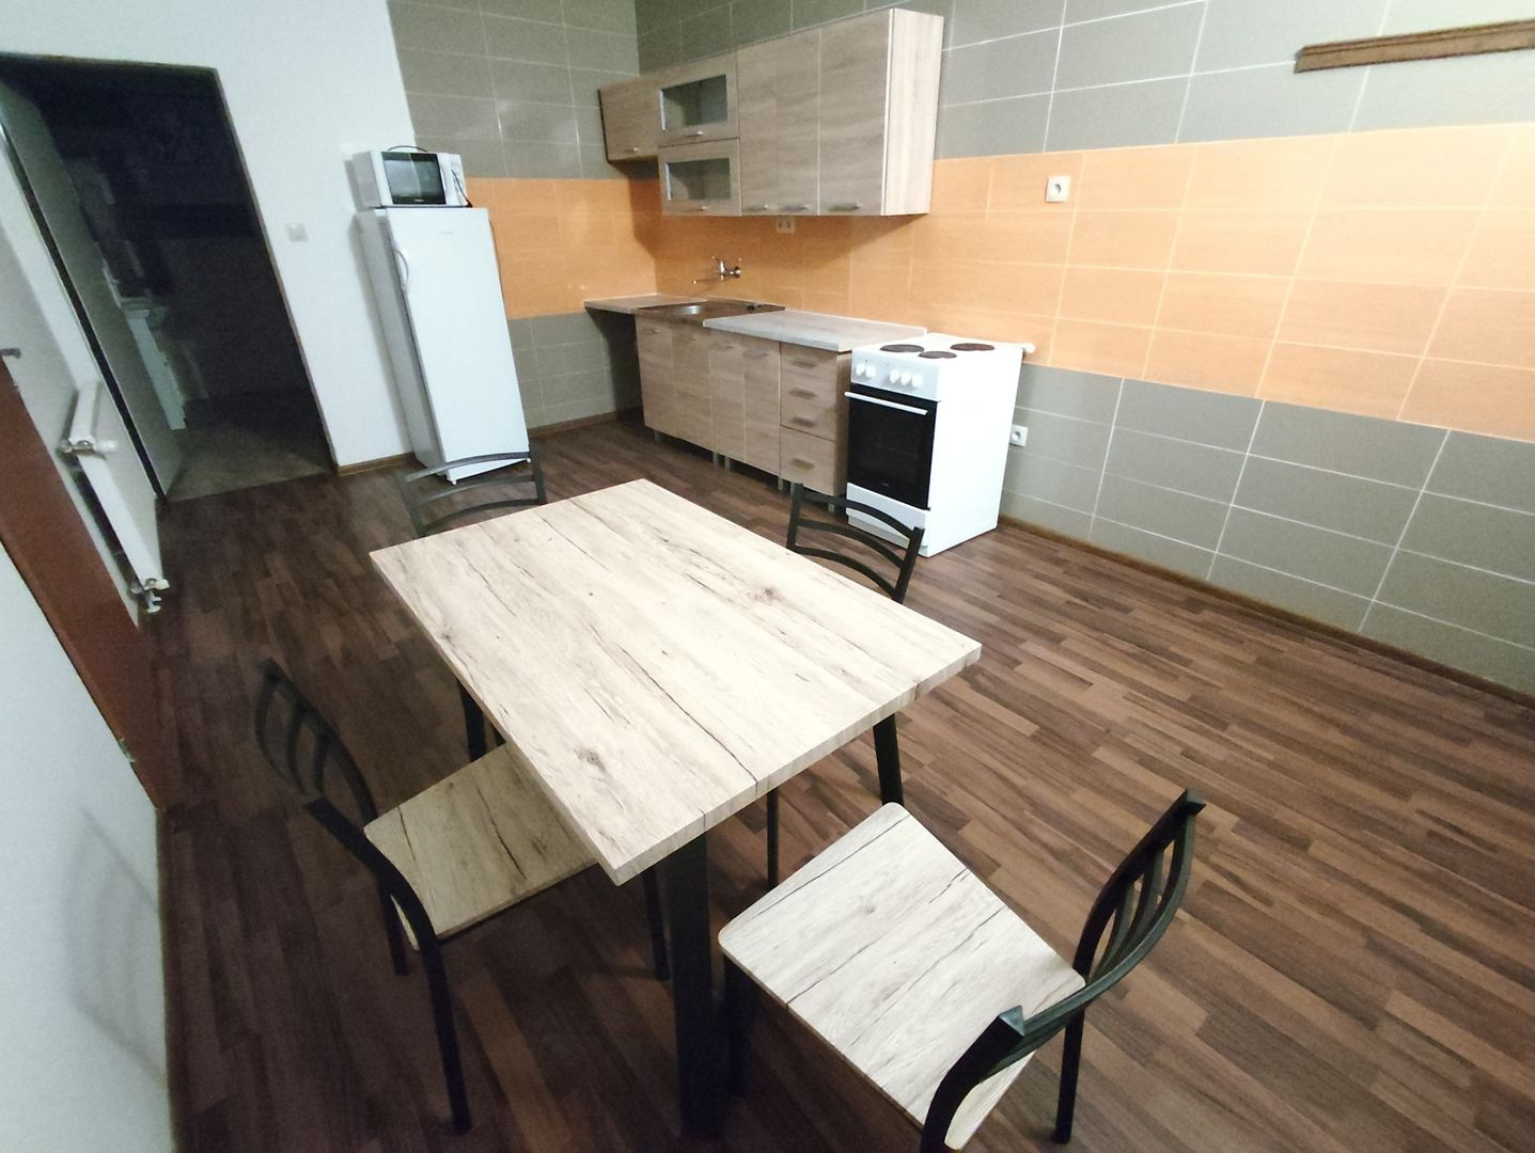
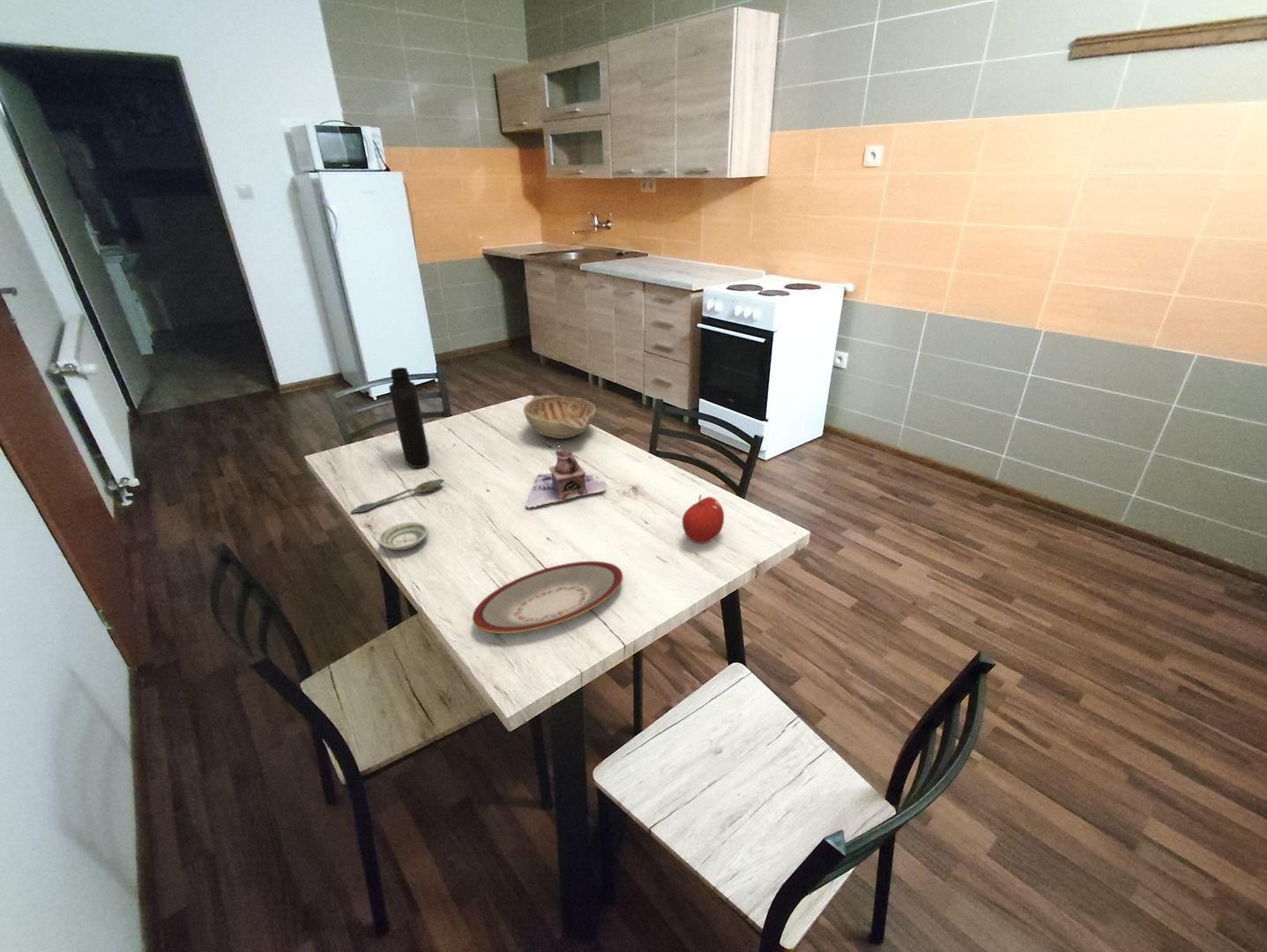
+ decorative bowl (561, 420)
+ plate (551, 599)
+ spoon (399, 495)
+ bottle (408, 416)
+ teapot (566, 469)
+ fruit (703, 518)
+ saucer (404, 538)
